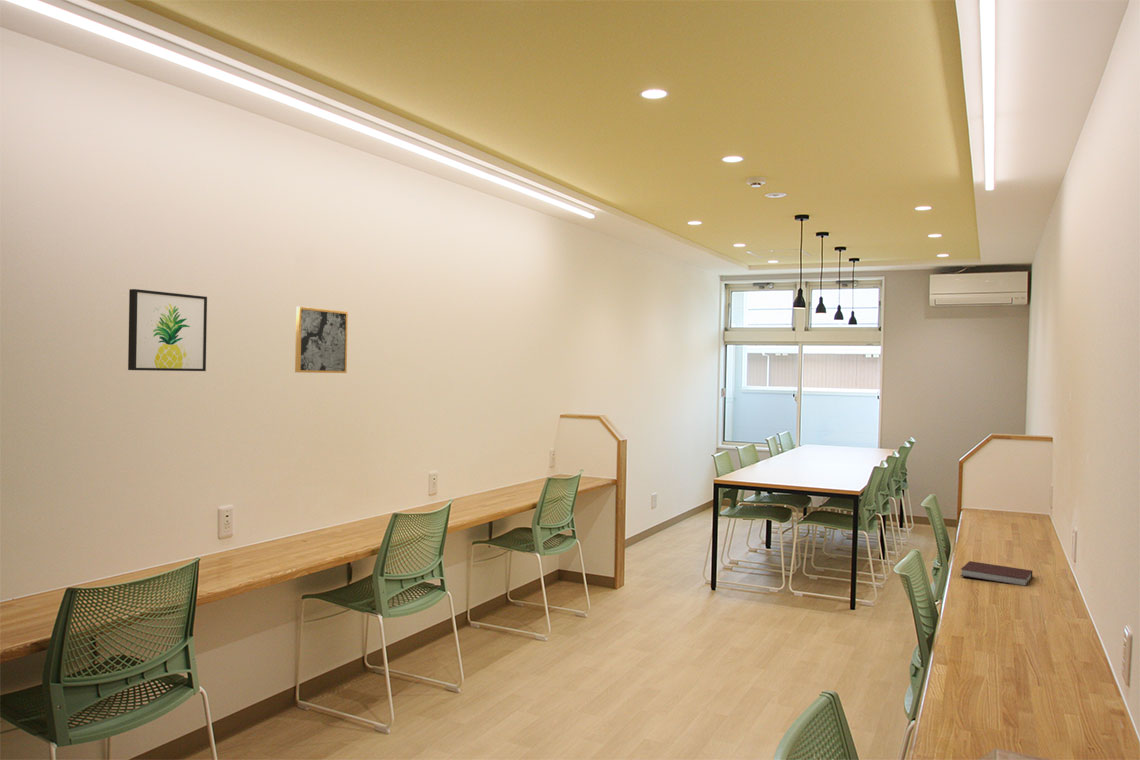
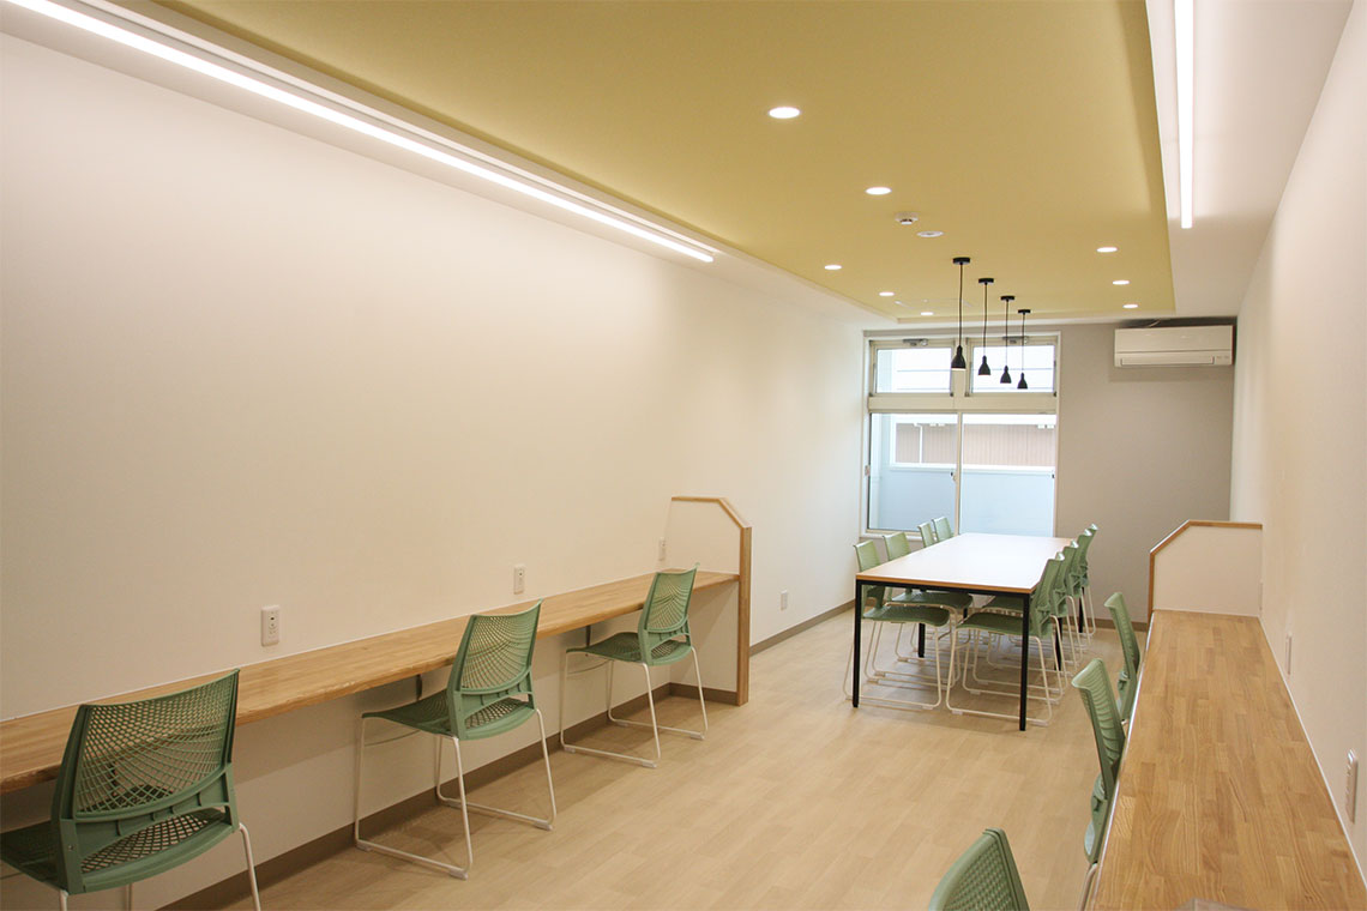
- wall art (322, 341)
- notebook (996, 573)
- wall art (169, 331)
